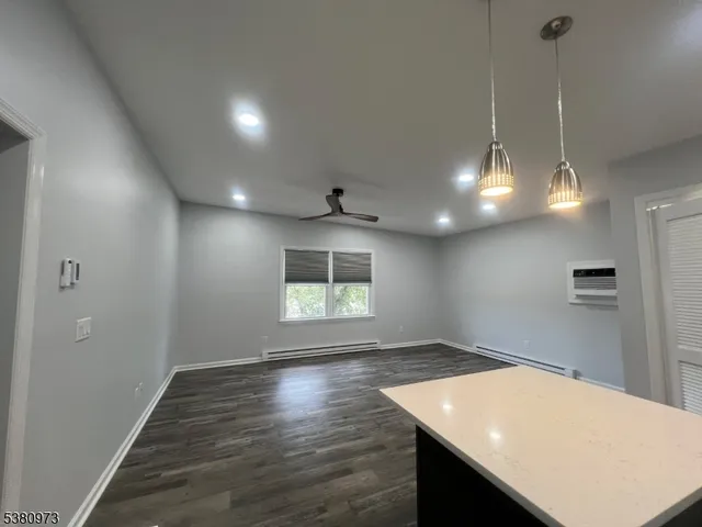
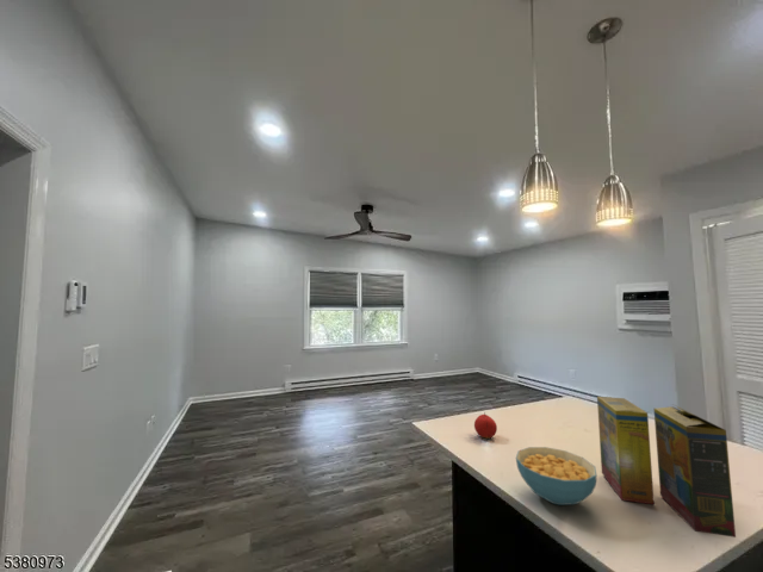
+ cereal bowl (554, 479)
+ fruit (485, 424)
+ cereal box (650, 452)
